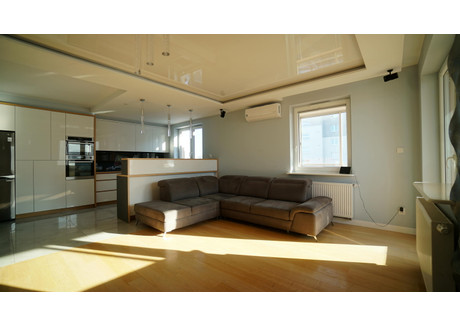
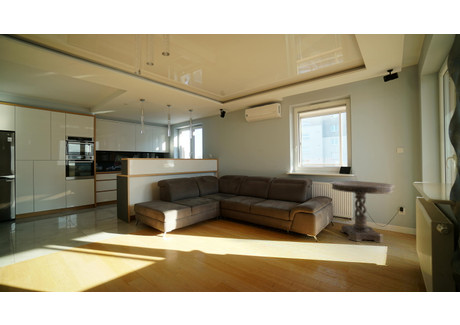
+ pedestal table (360, 209)
